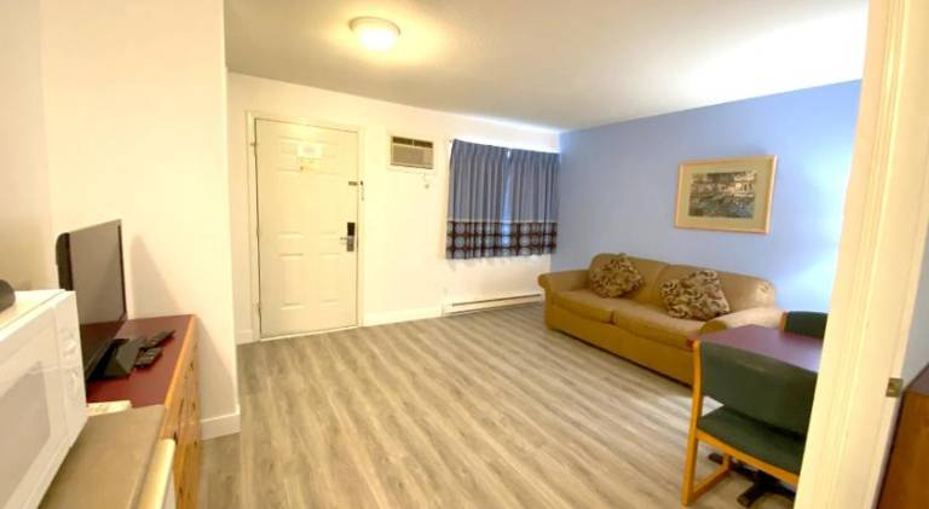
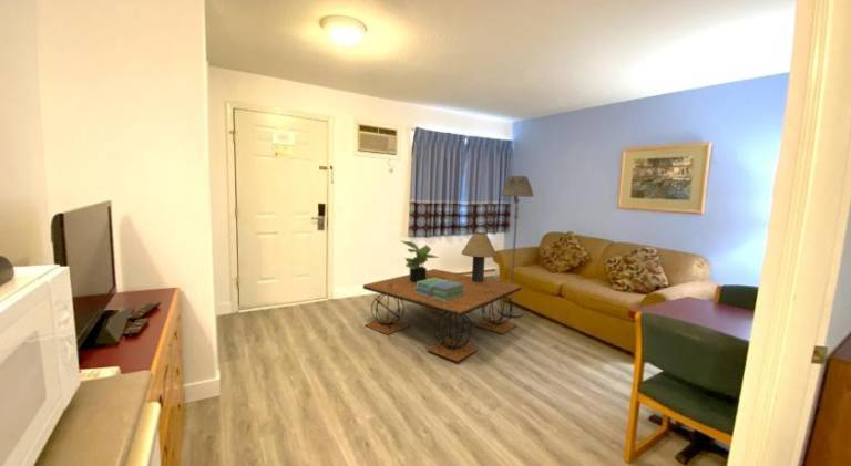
+ floor lamp (514, 246)
+ potted plant (417, 260)
+ coffee table (443, 306)
+ stack of books (439, 288)
+ table lamp (479, 257)
